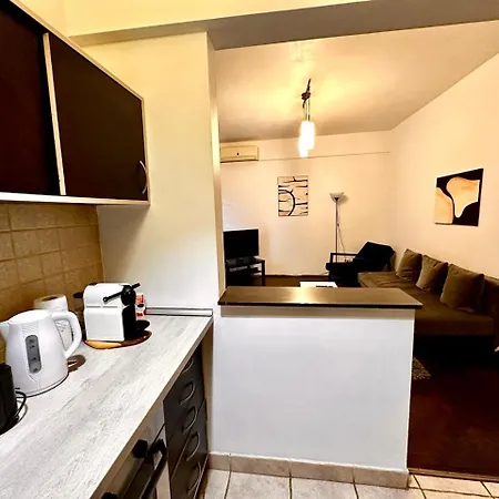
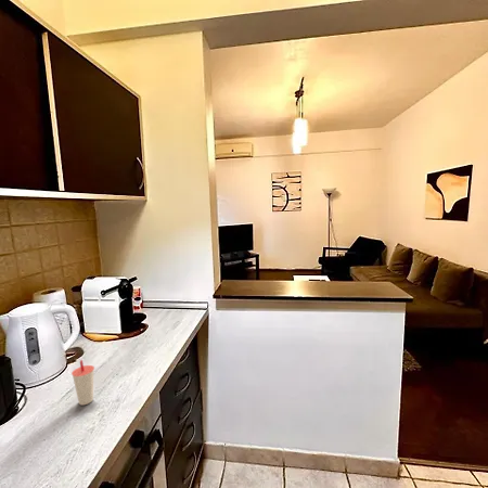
+ cup (84, 380)
